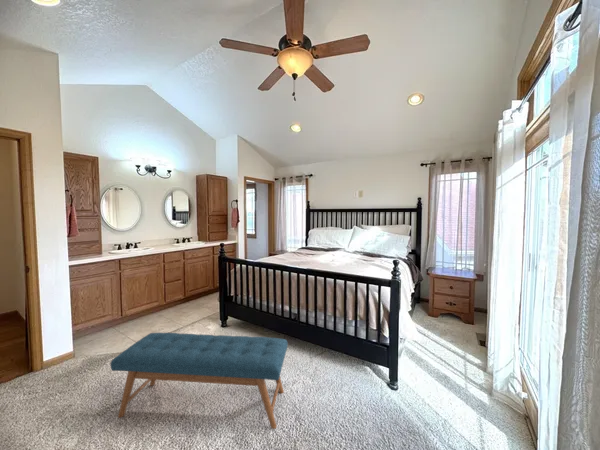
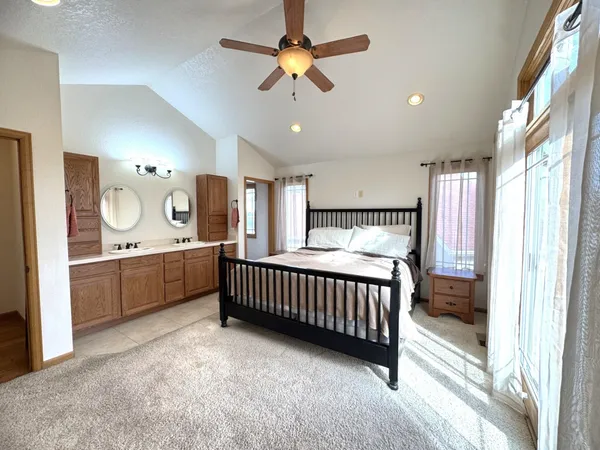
- bench (206, 373)
